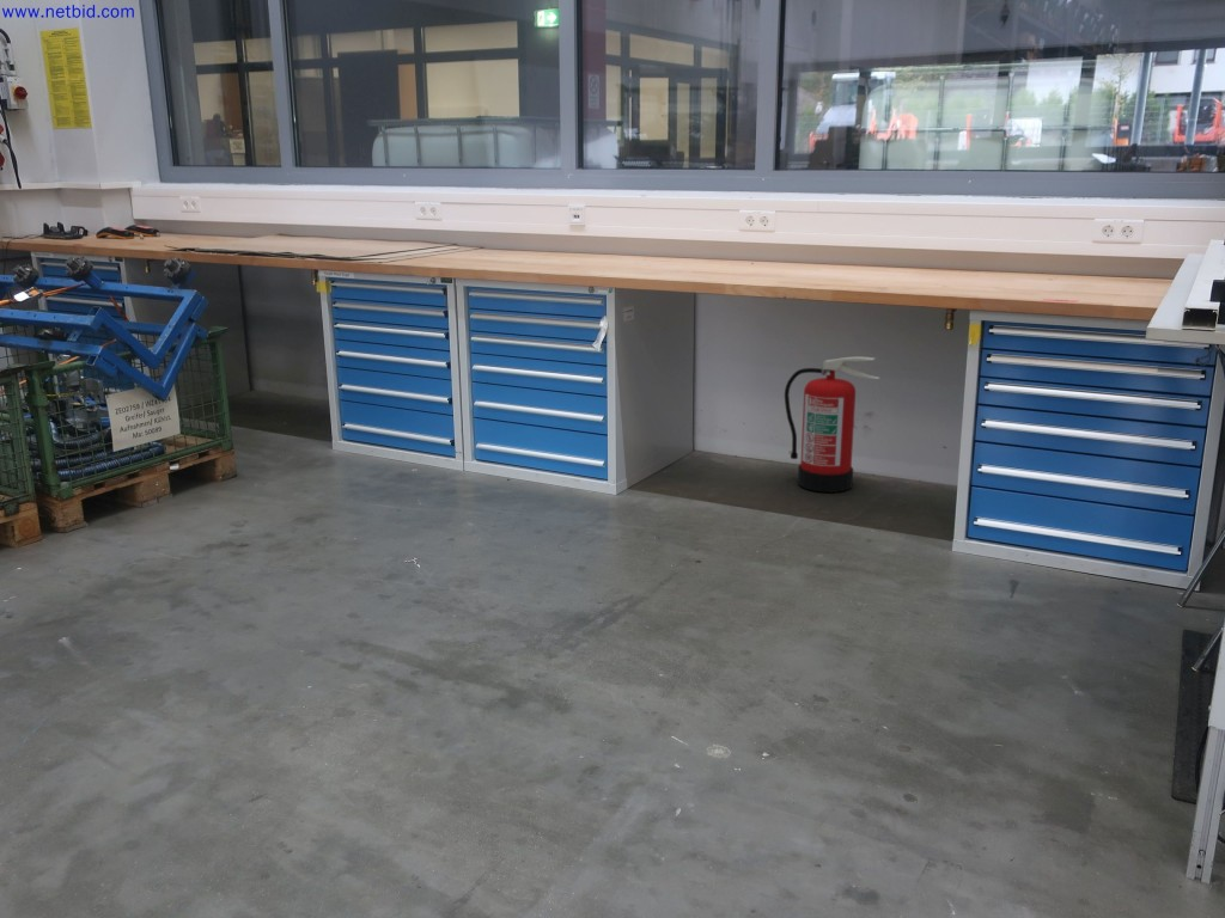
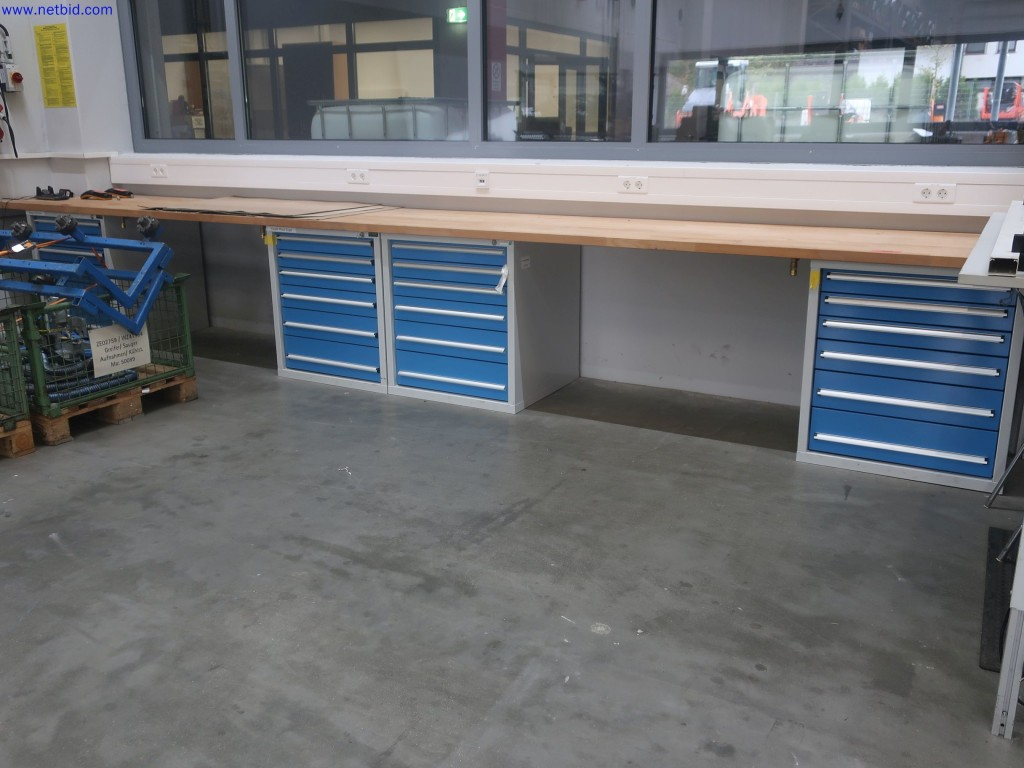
- fire extinguisher (828, 421)
